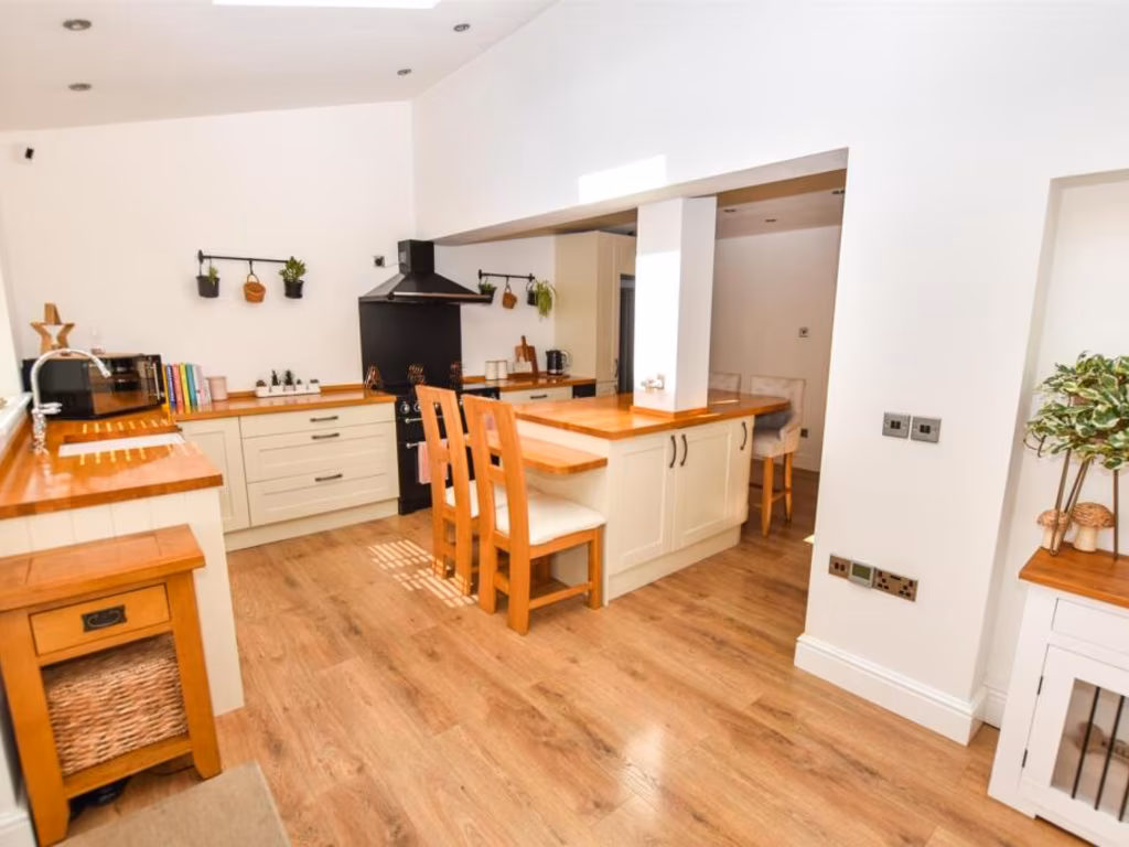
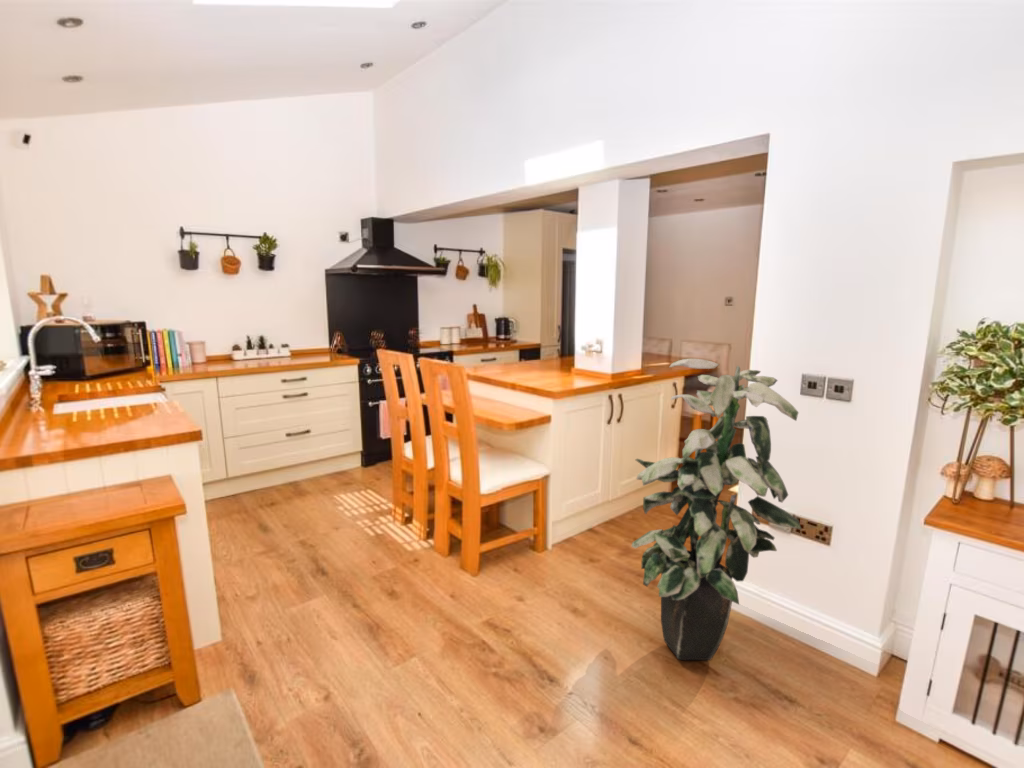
+ indoor plant (704, 507)
